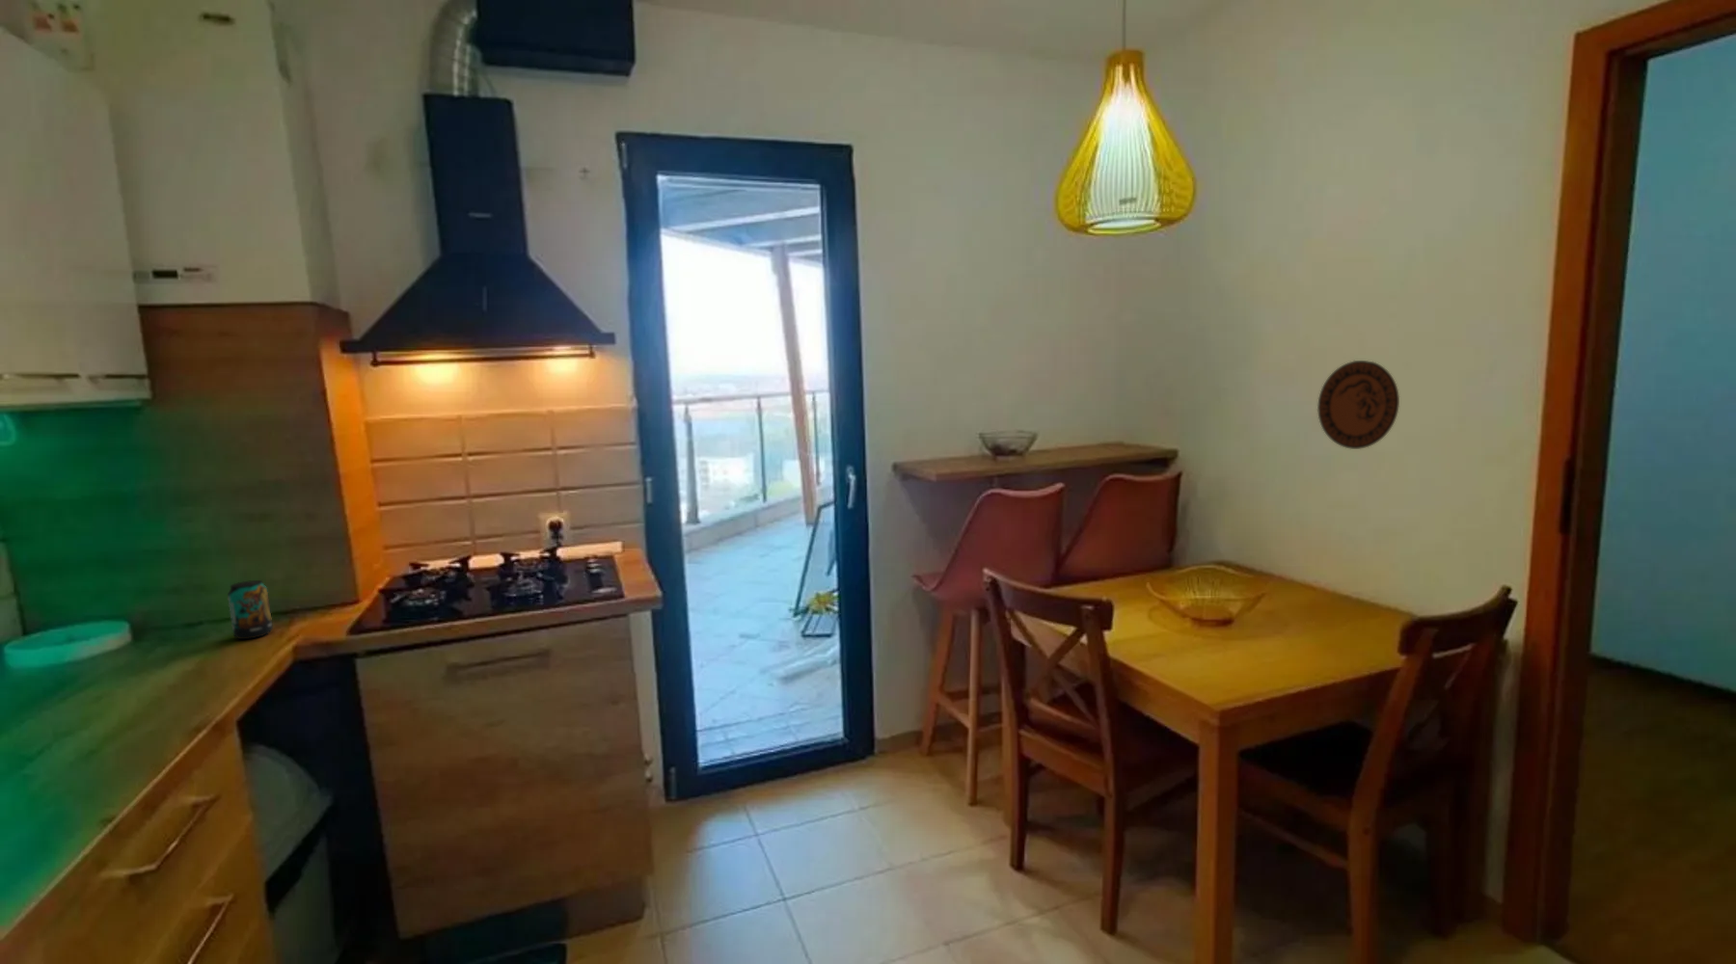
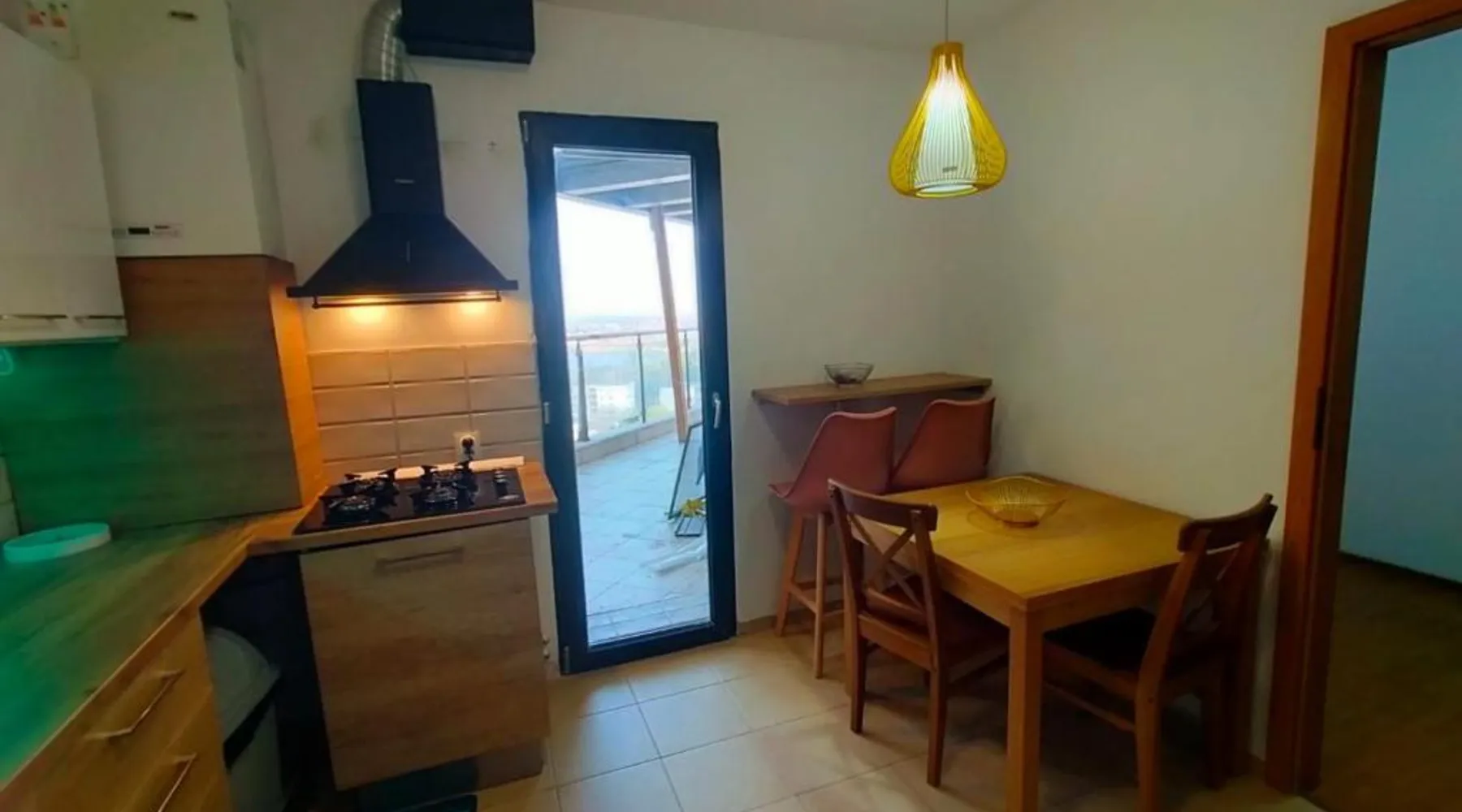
- beverage can (249, 609)
- decorative plate (1357, 405)
